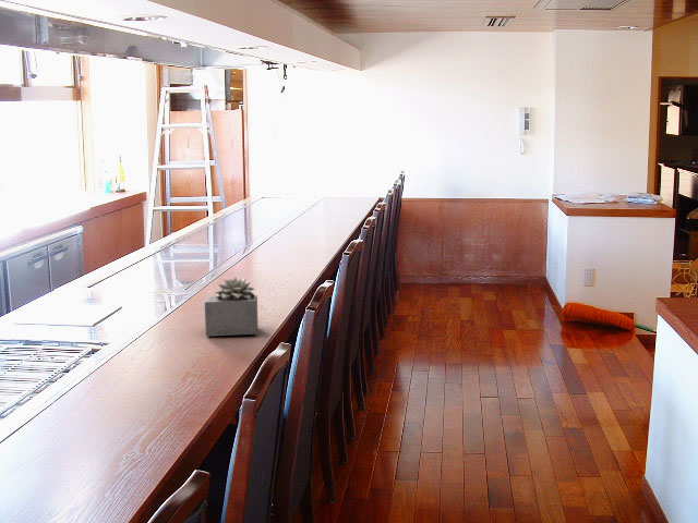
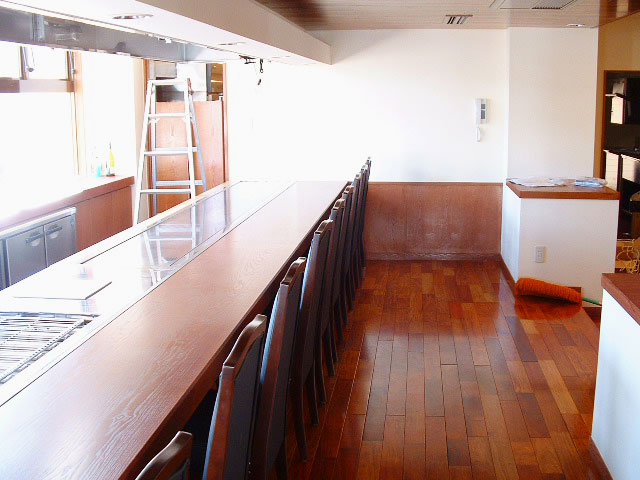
- succulent plant (231, 305)
